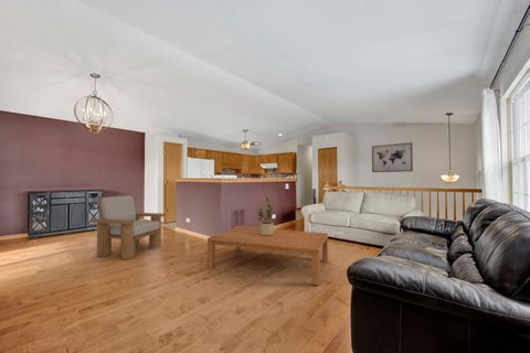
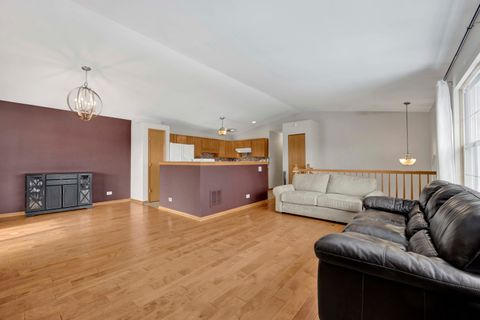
- potted plant (263, 215)
- coffee table (269, 249)
- wall art (391, 158)
- armchair (130, 223)
